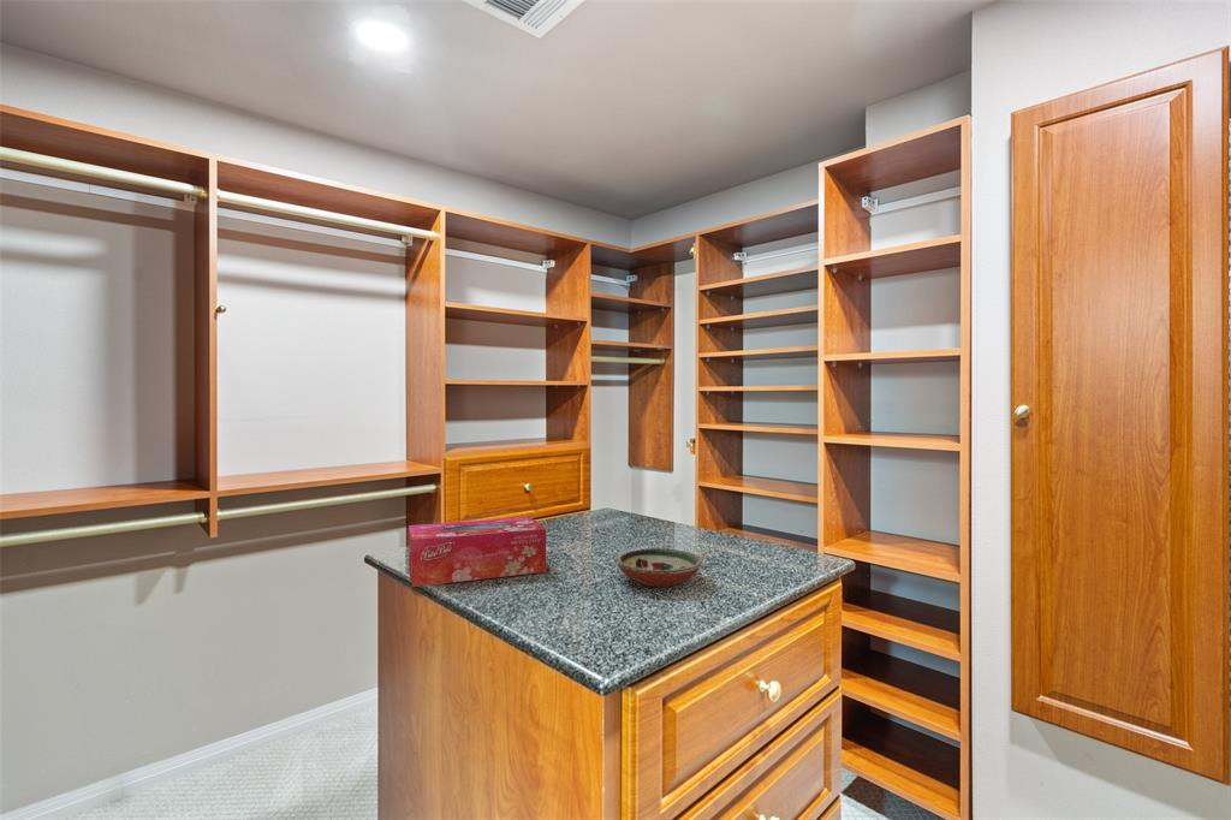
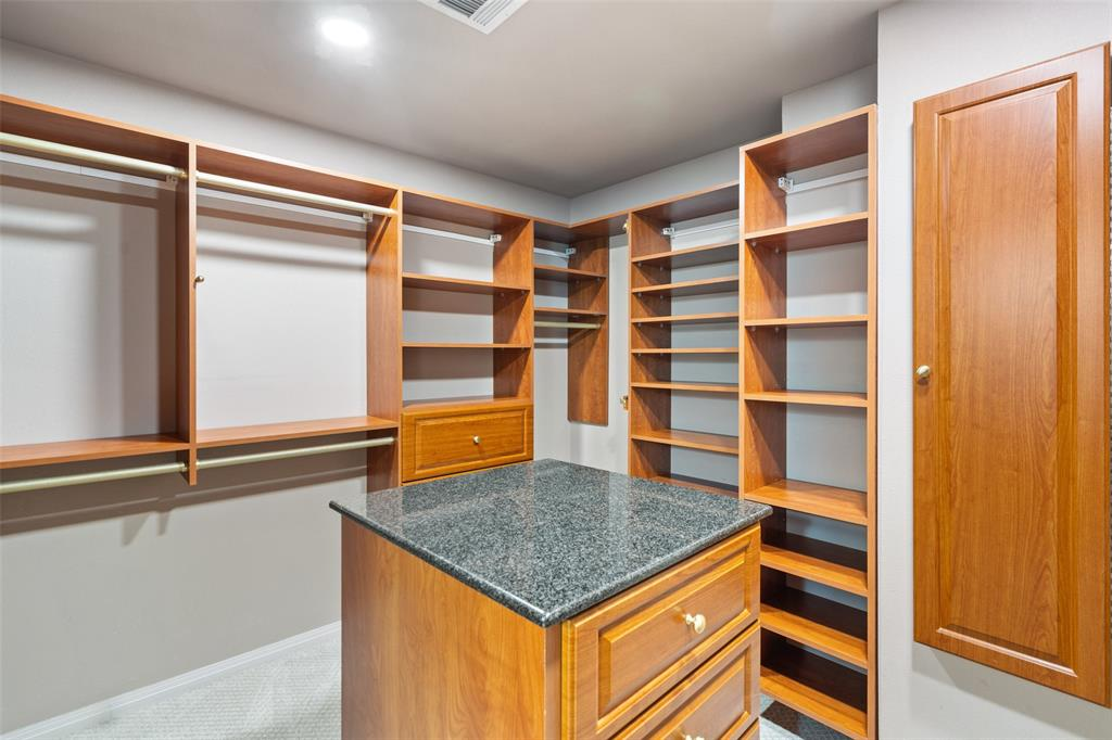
- decorative bowl (659, 569)
- tissue box (476, 548)
